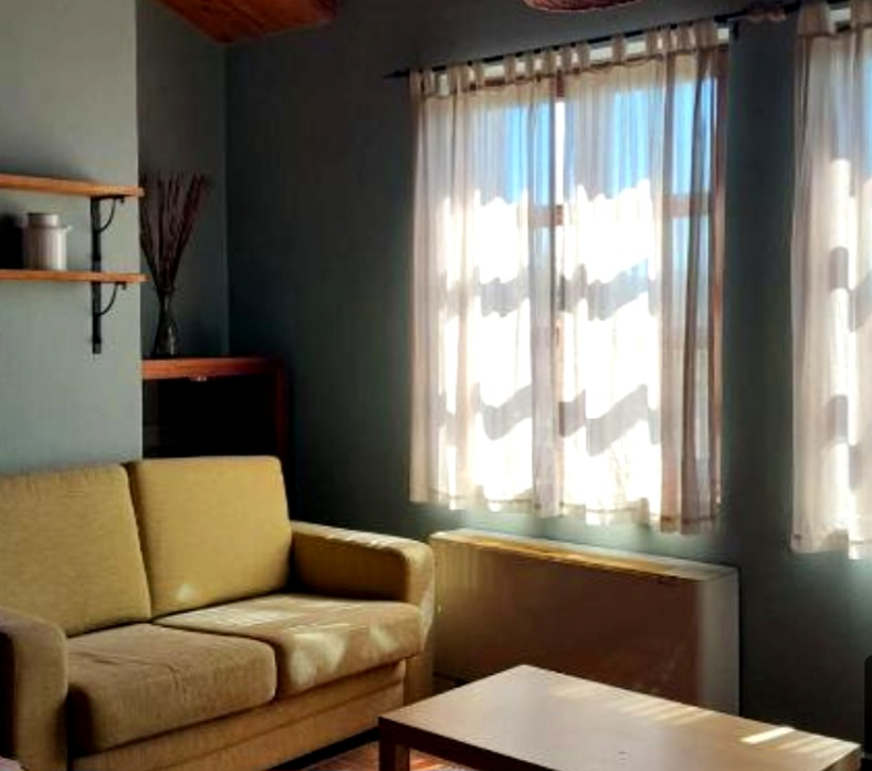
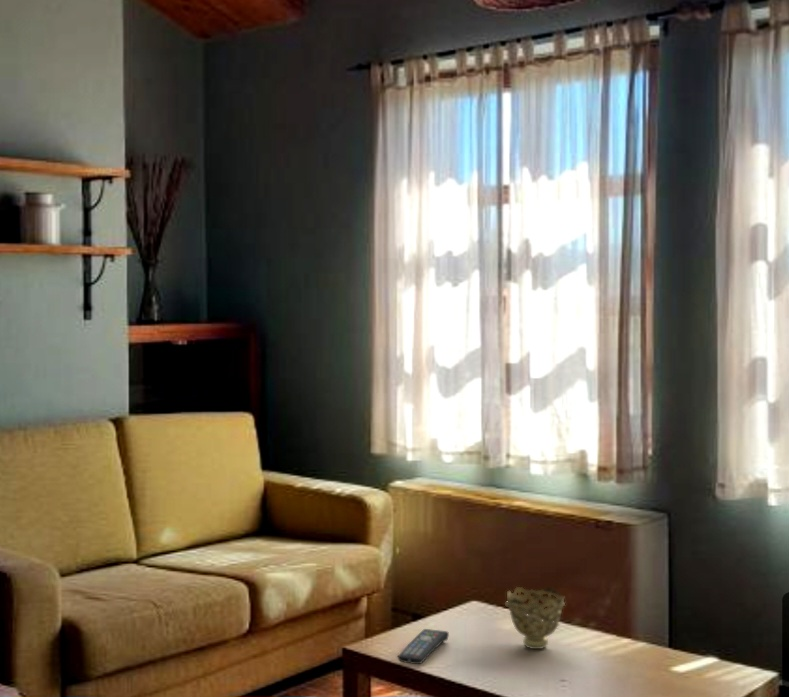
+ remote control (424, 645)
+ decorative bowl (535, 619)
